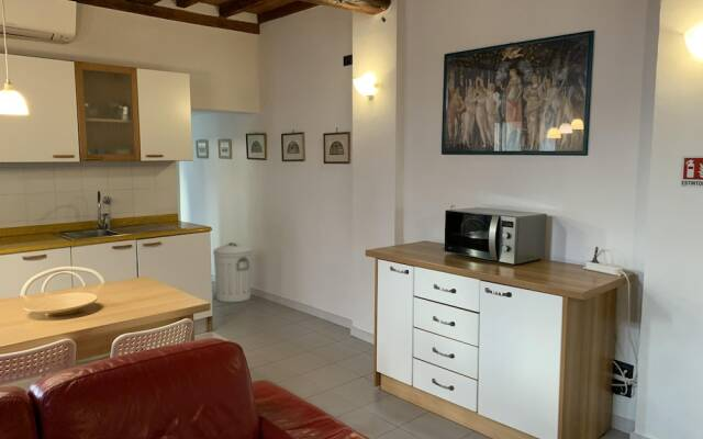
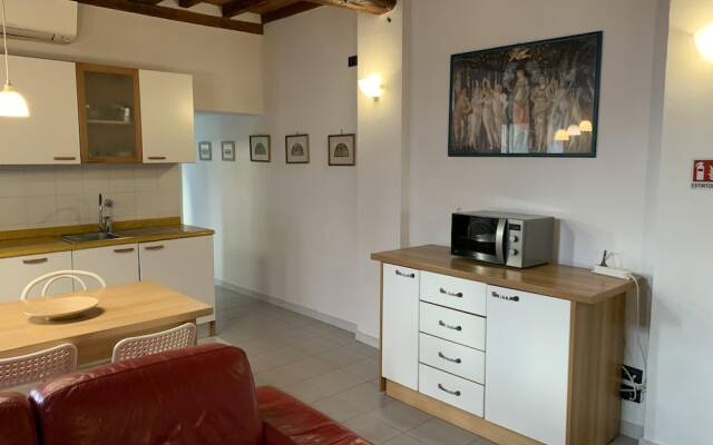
- trash can (233, 270)
